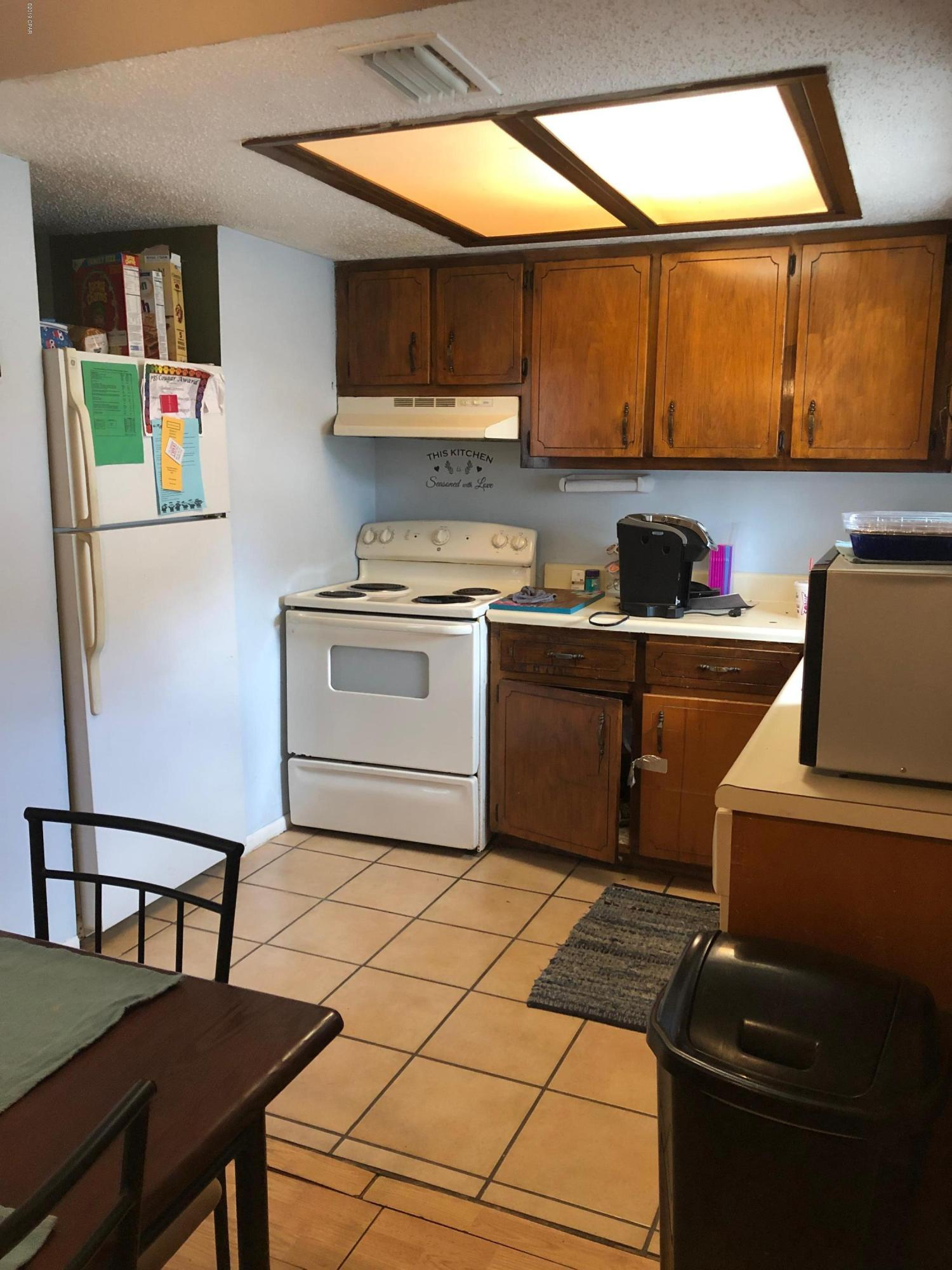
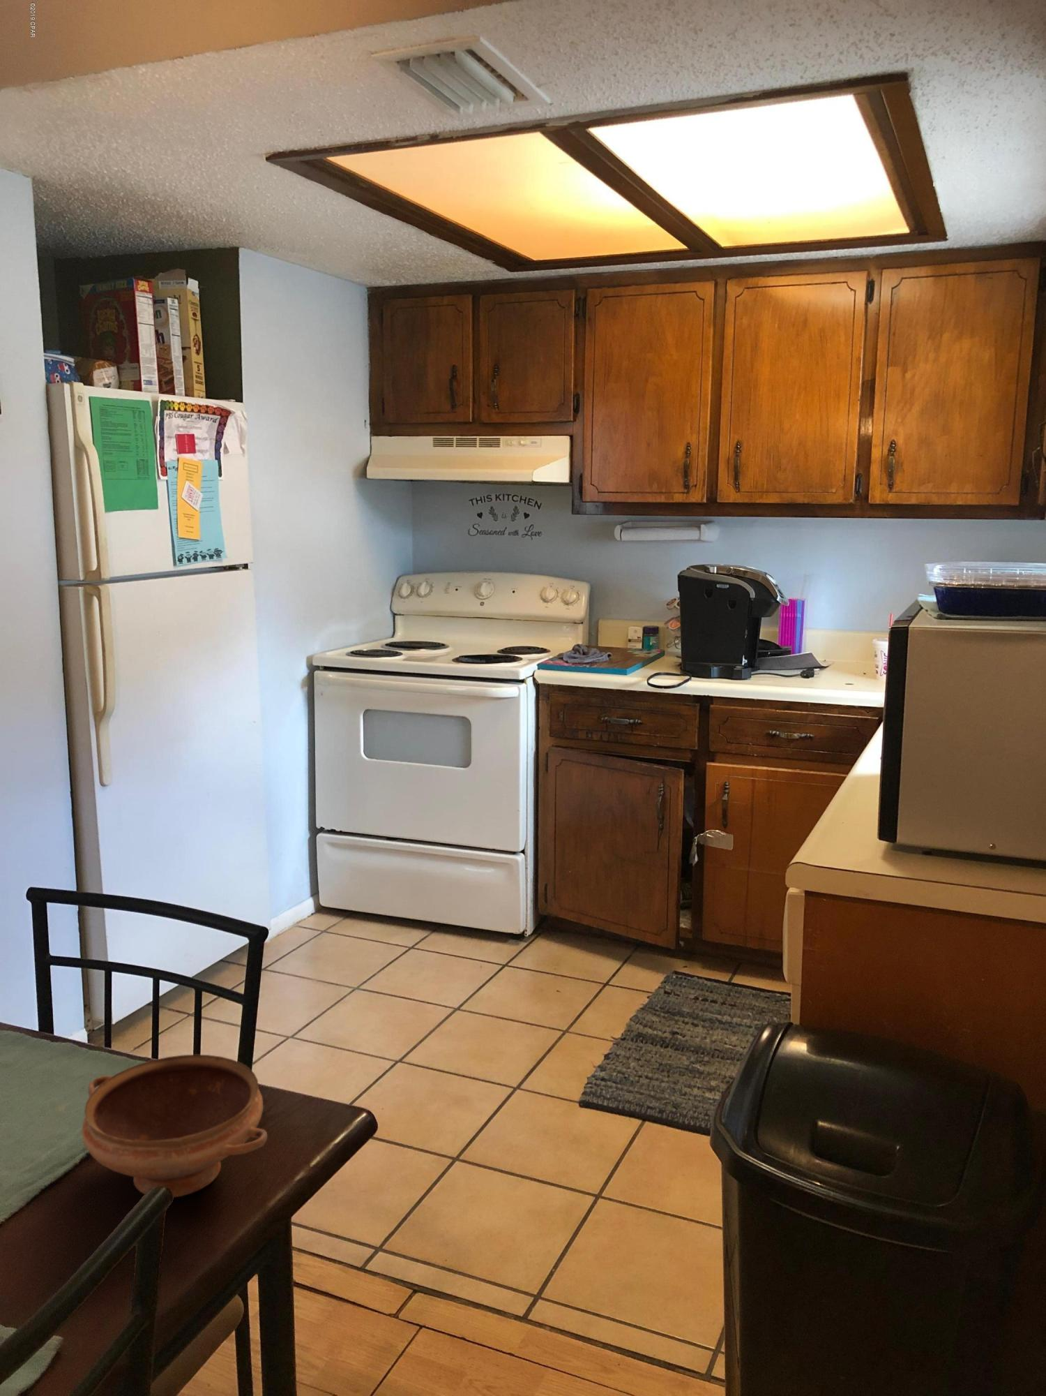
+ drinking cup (176, 1134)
